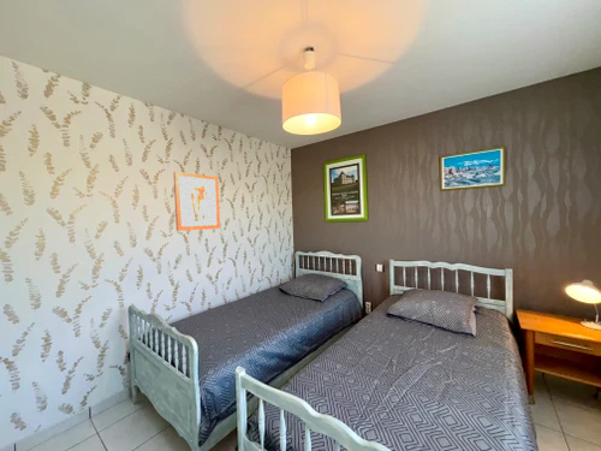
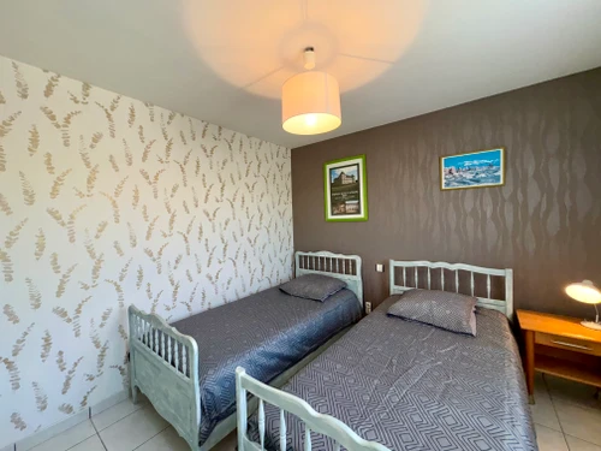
- wall art (198, 202)
